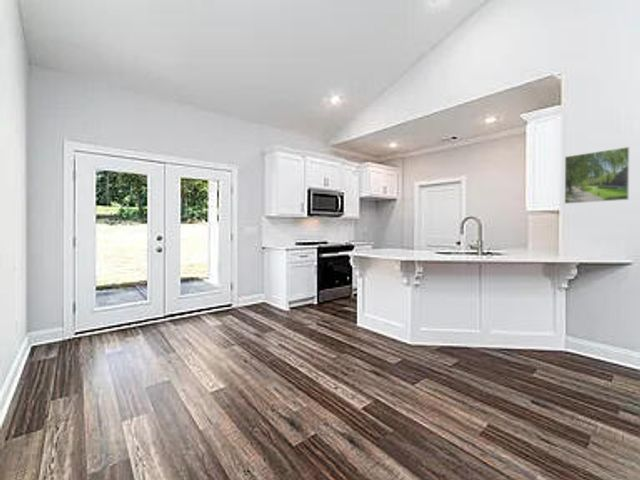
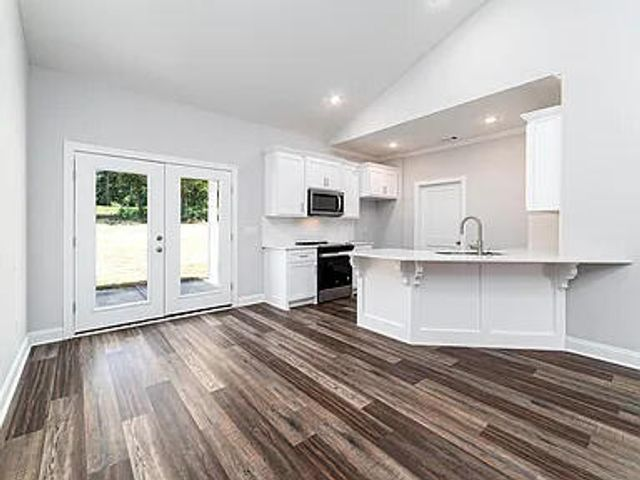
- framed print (595, 177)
